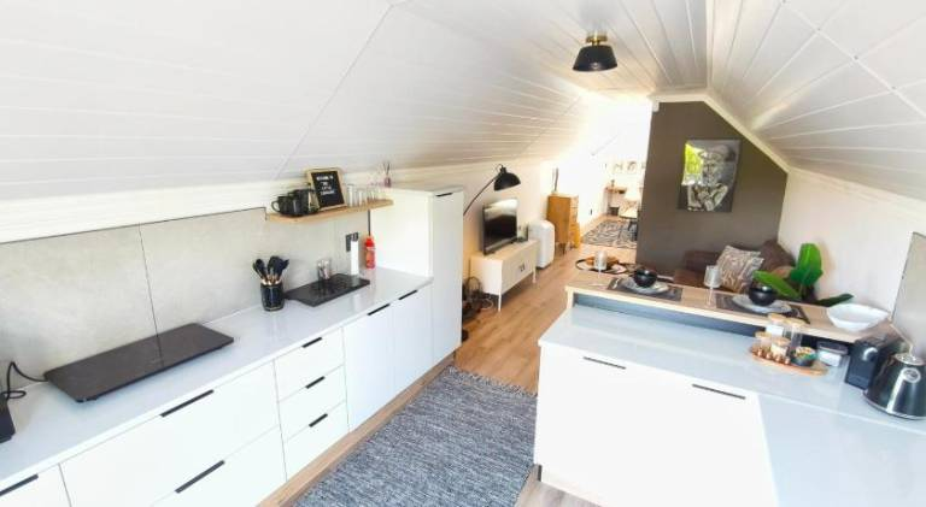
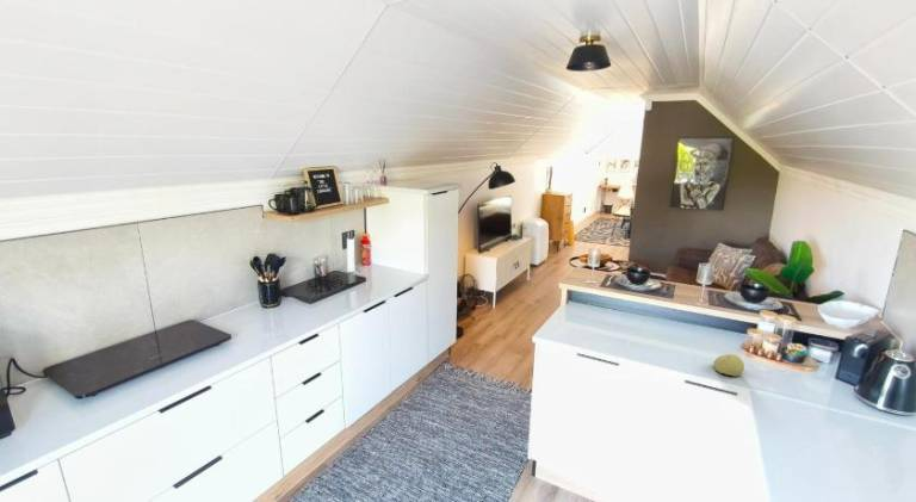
+ fruit (729, 362)
